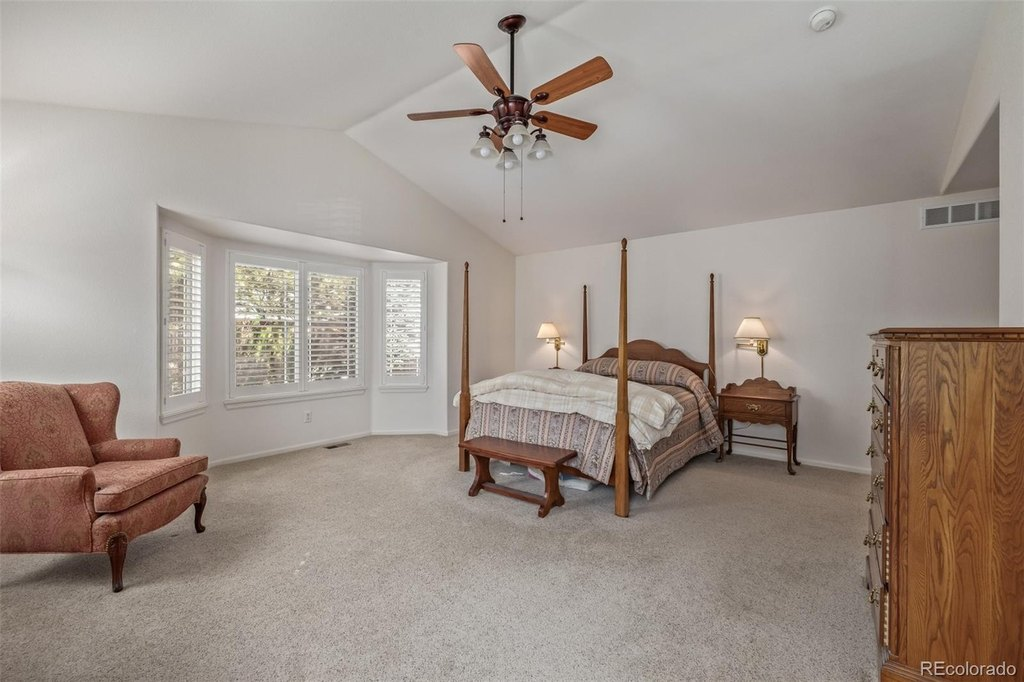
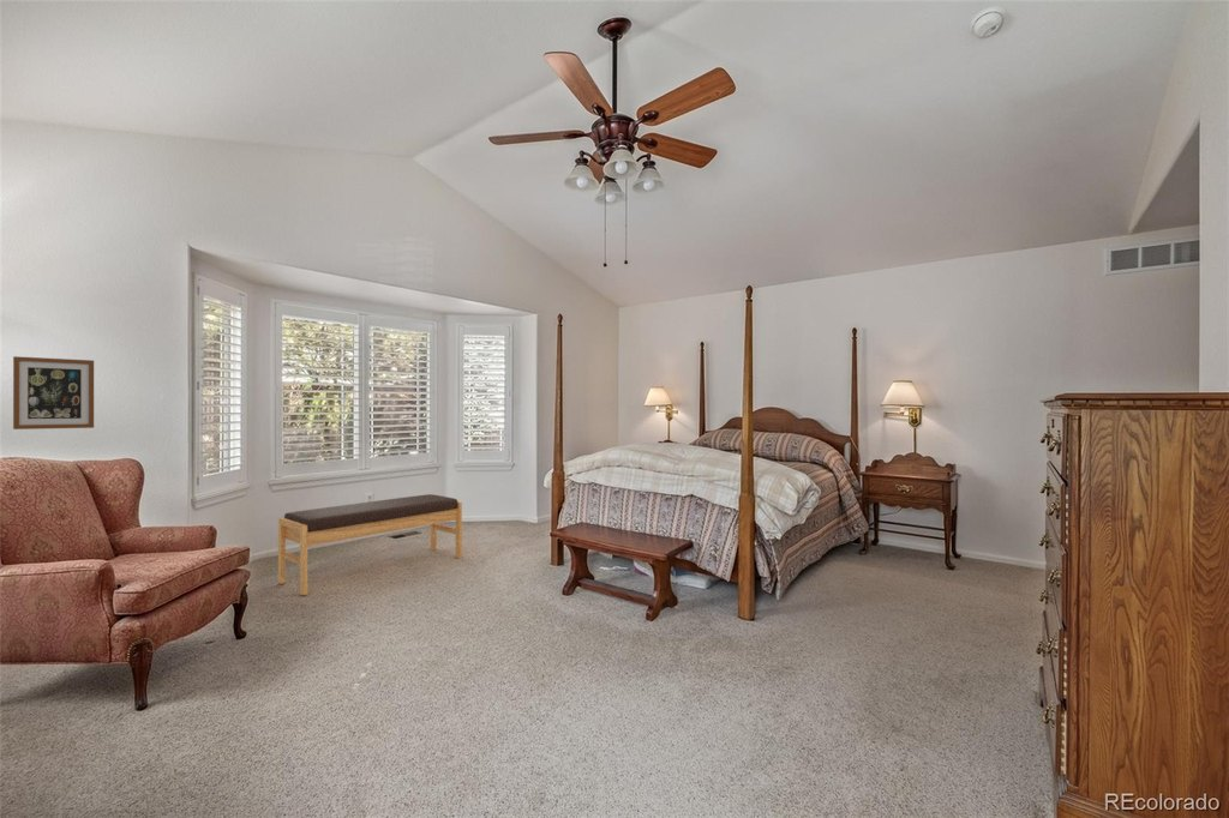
+ wall art (55, 393)
+ bench (377, 533)
